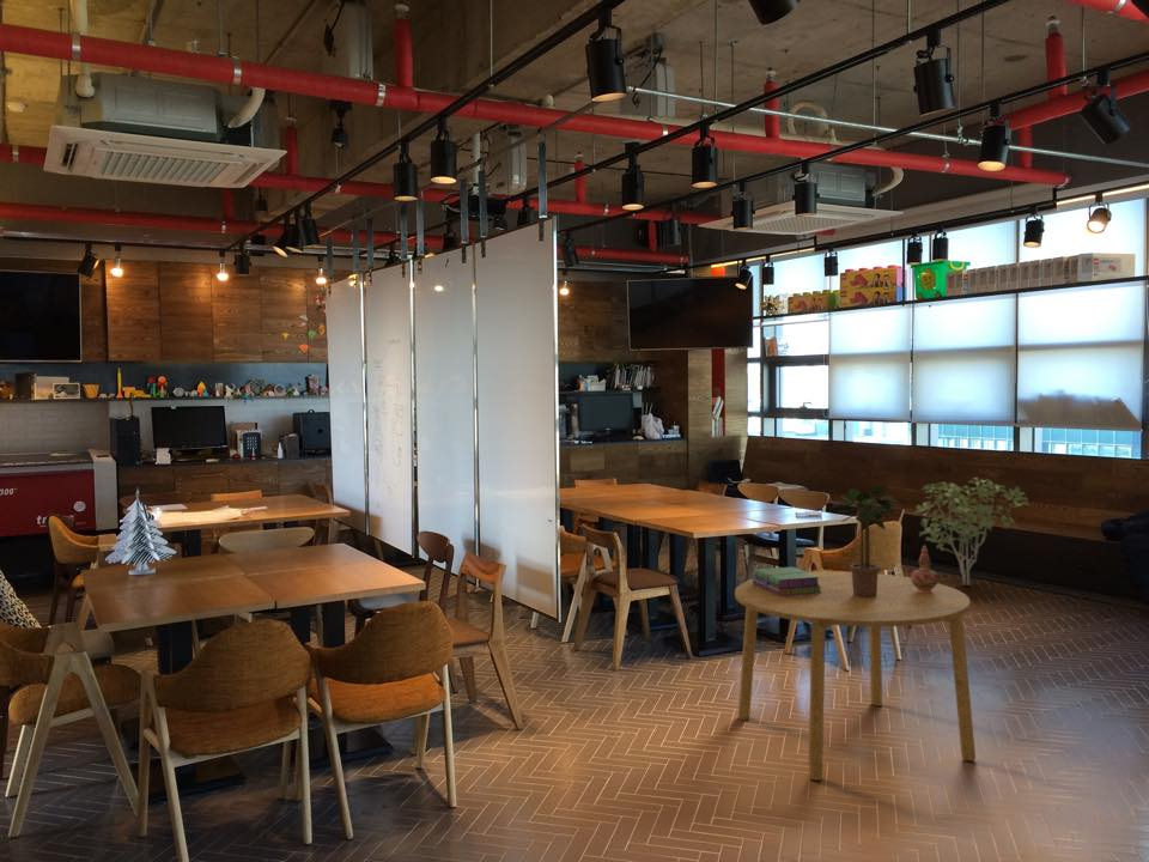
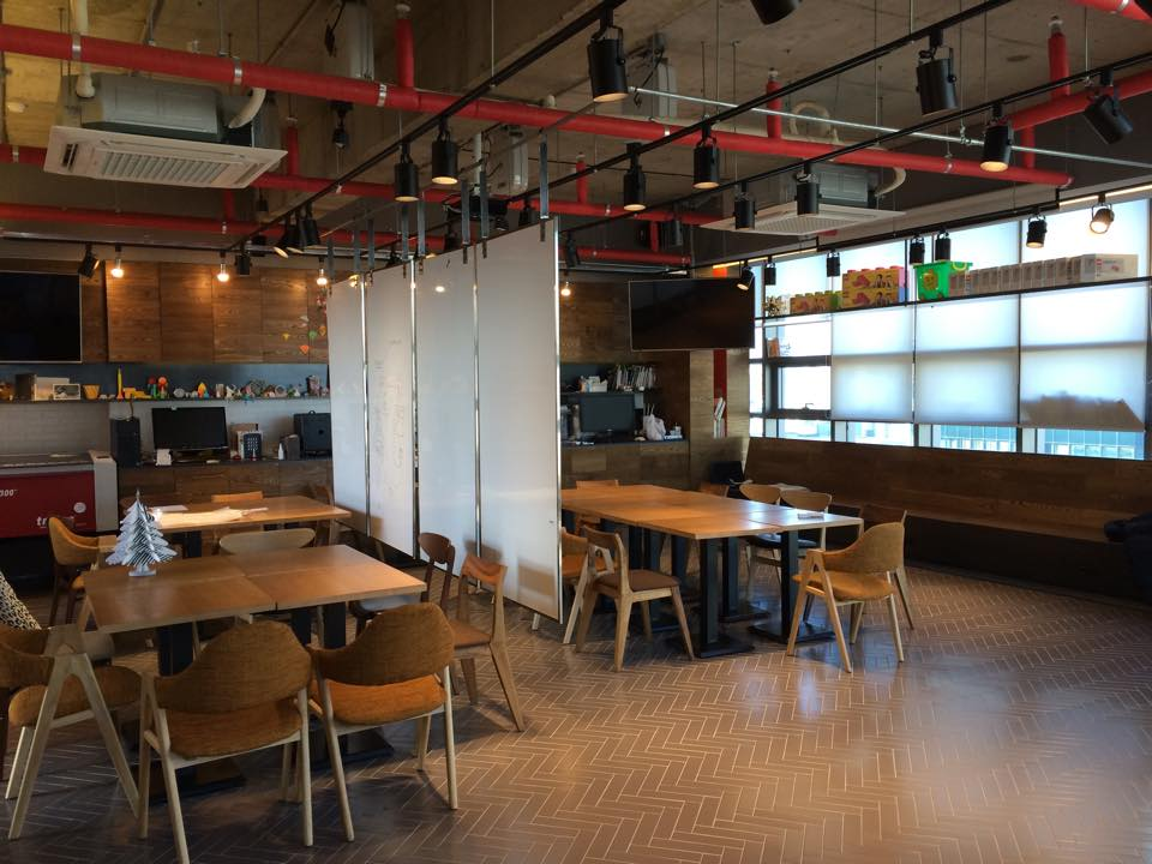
- potted plant (868, 539)
- decorative vase (924, 567)
- dining table (870, 666)
- stack of books (786, 579)
- shrub (968, 532)
